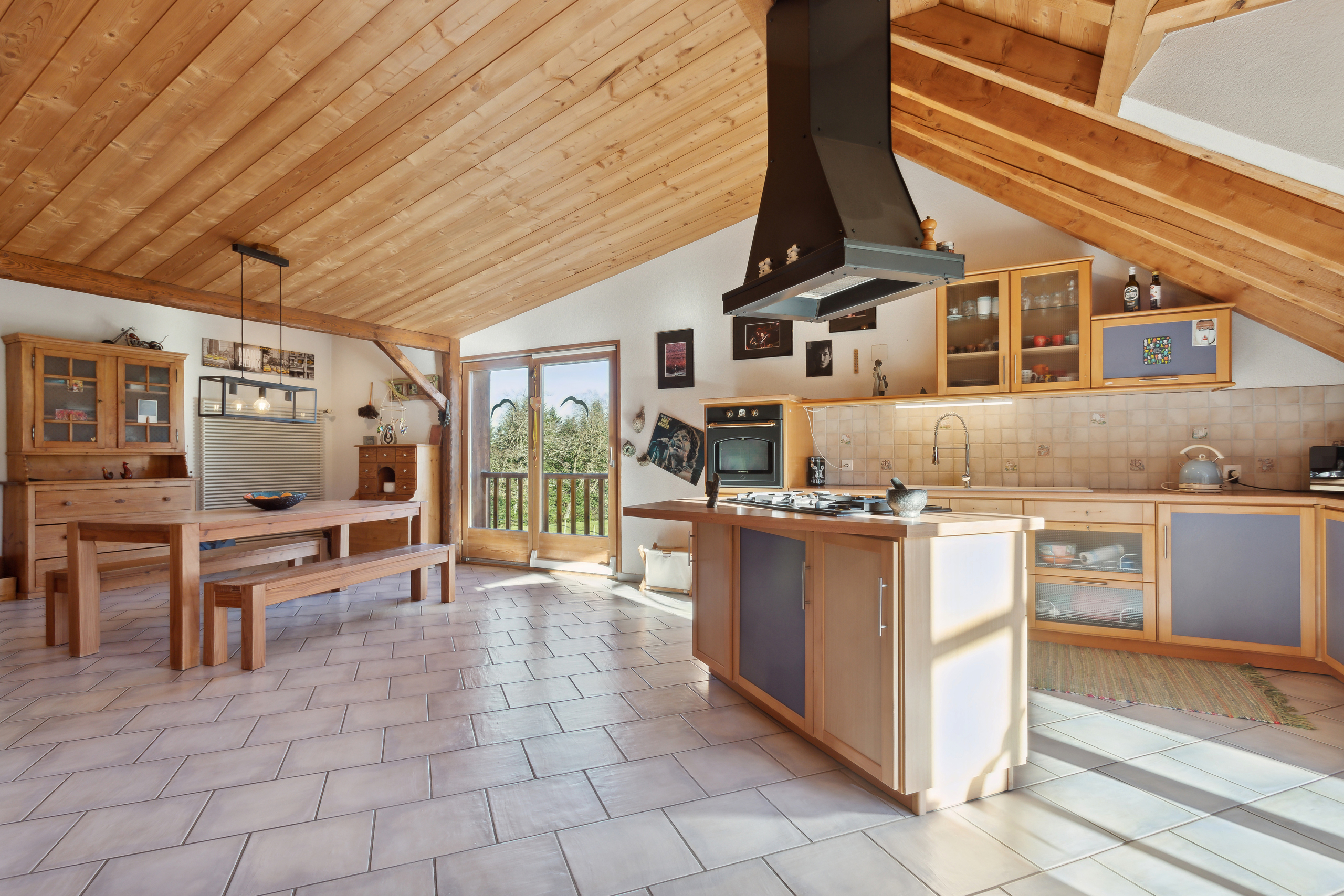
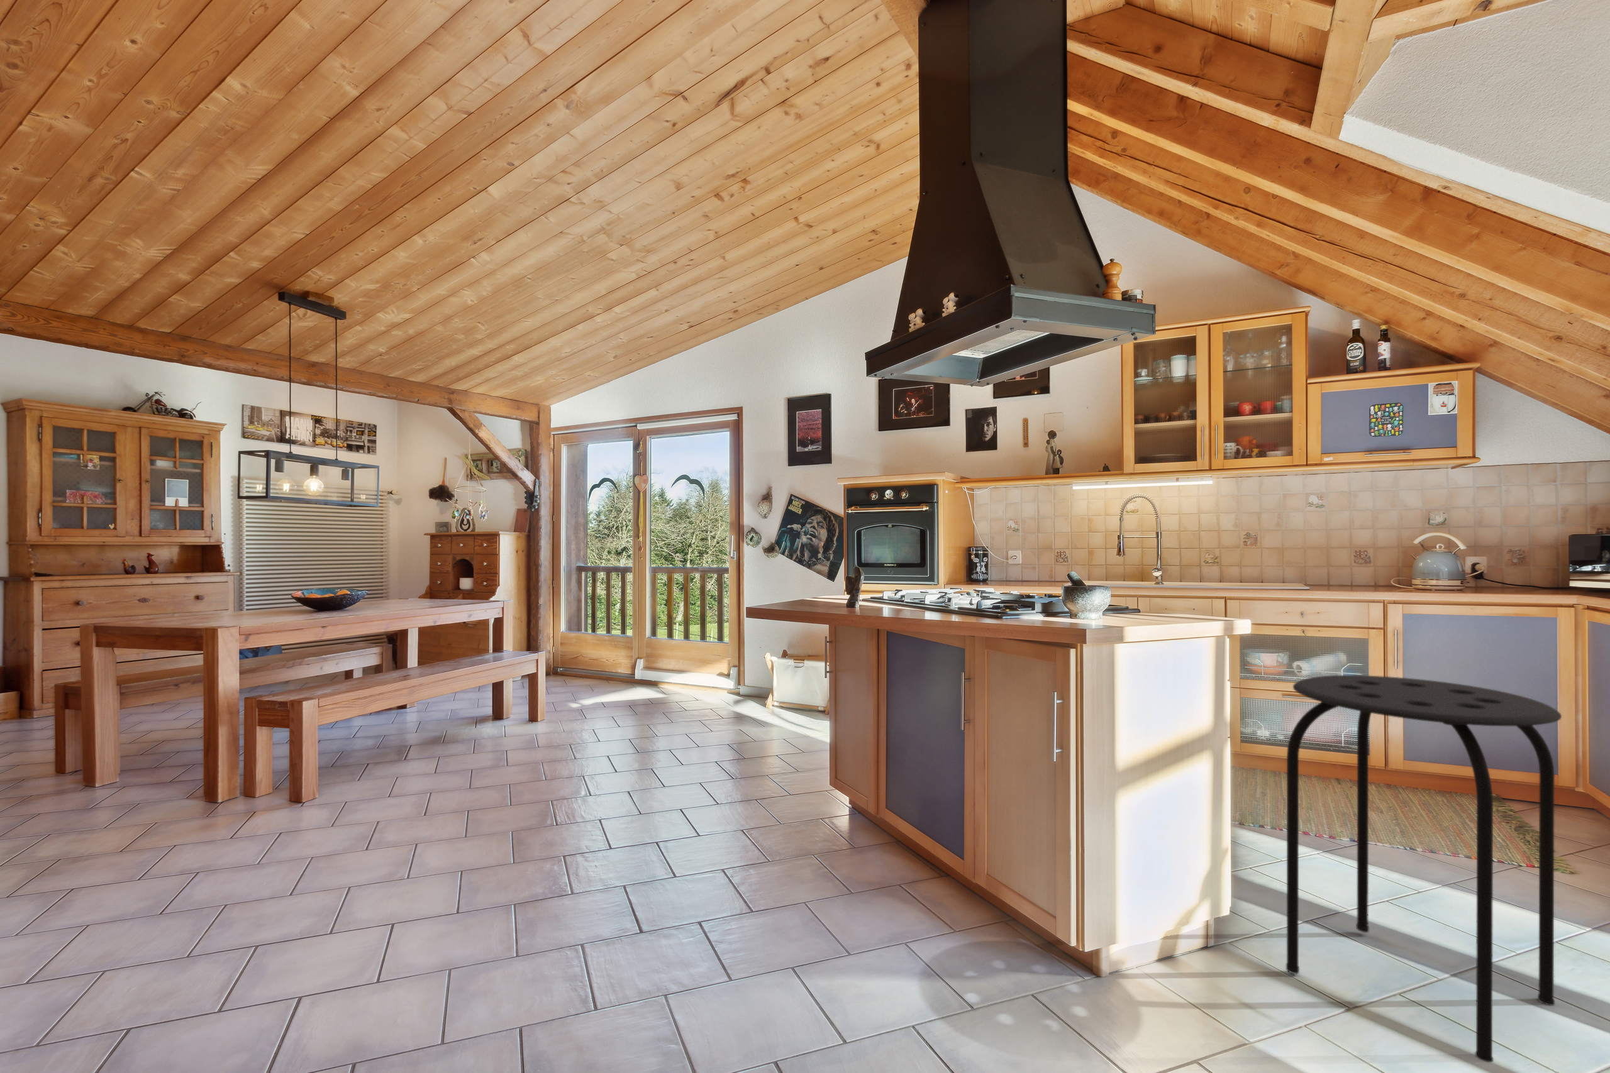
+ stool (1368, 839)
